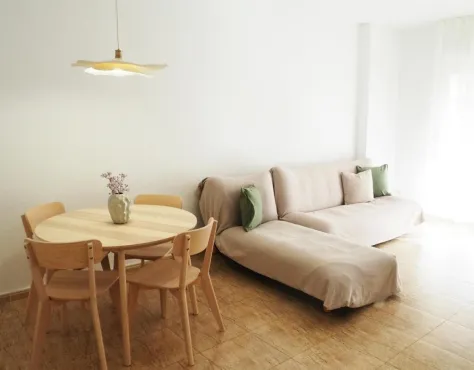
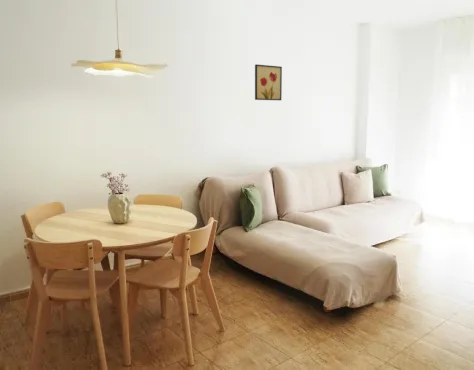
+ wall art (268, 83)
